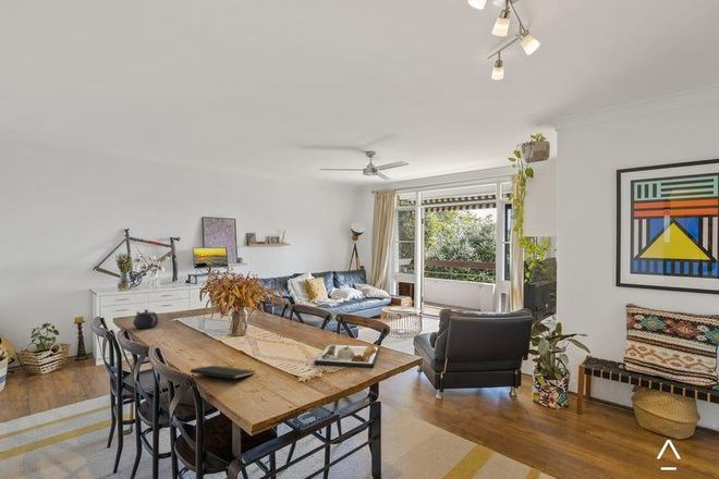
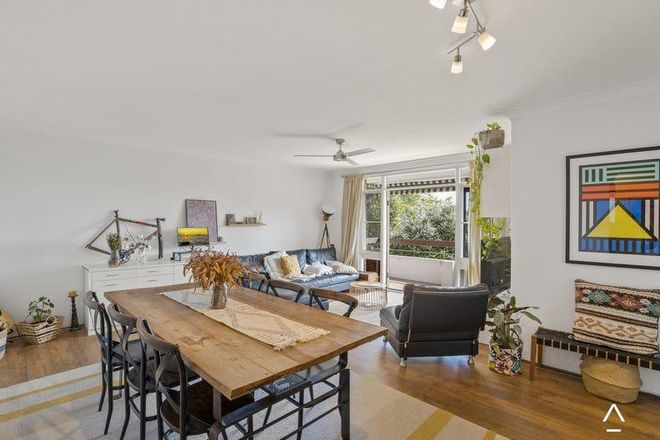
- notepad (223, 371)
- teapot (145, 318)
- dinner plate (349, 351)
